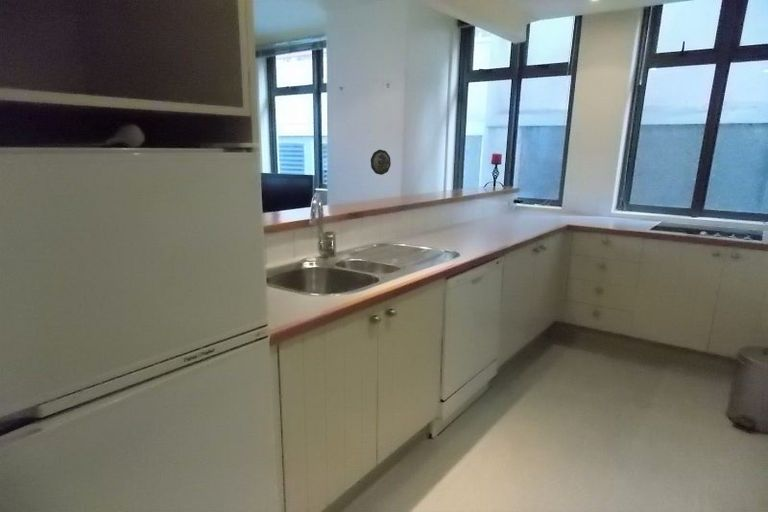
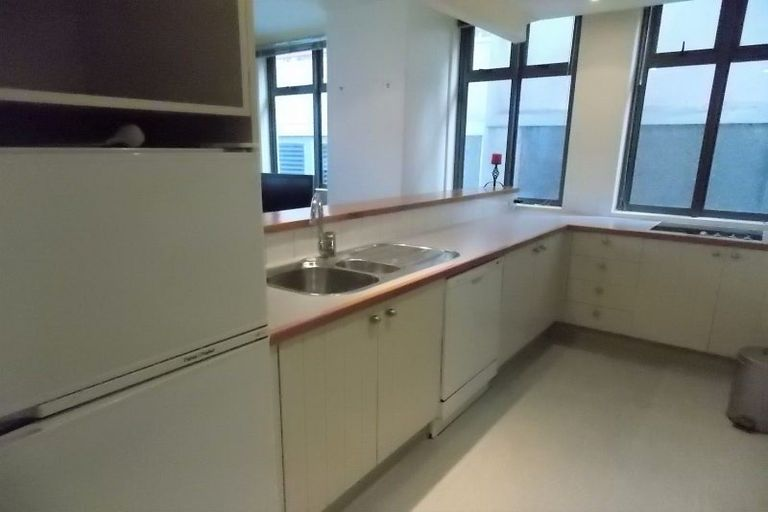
- decorative plate (381, 162)
